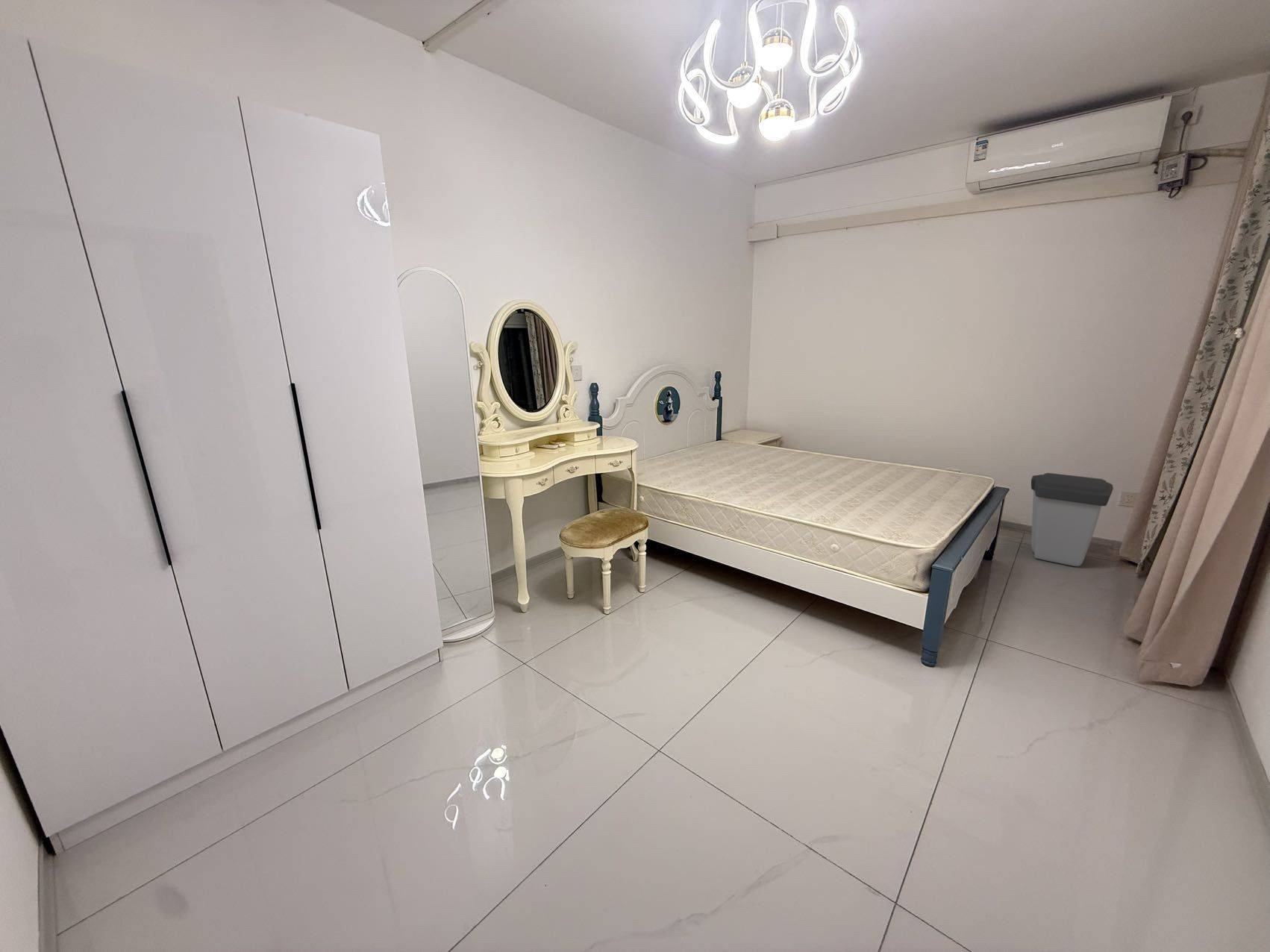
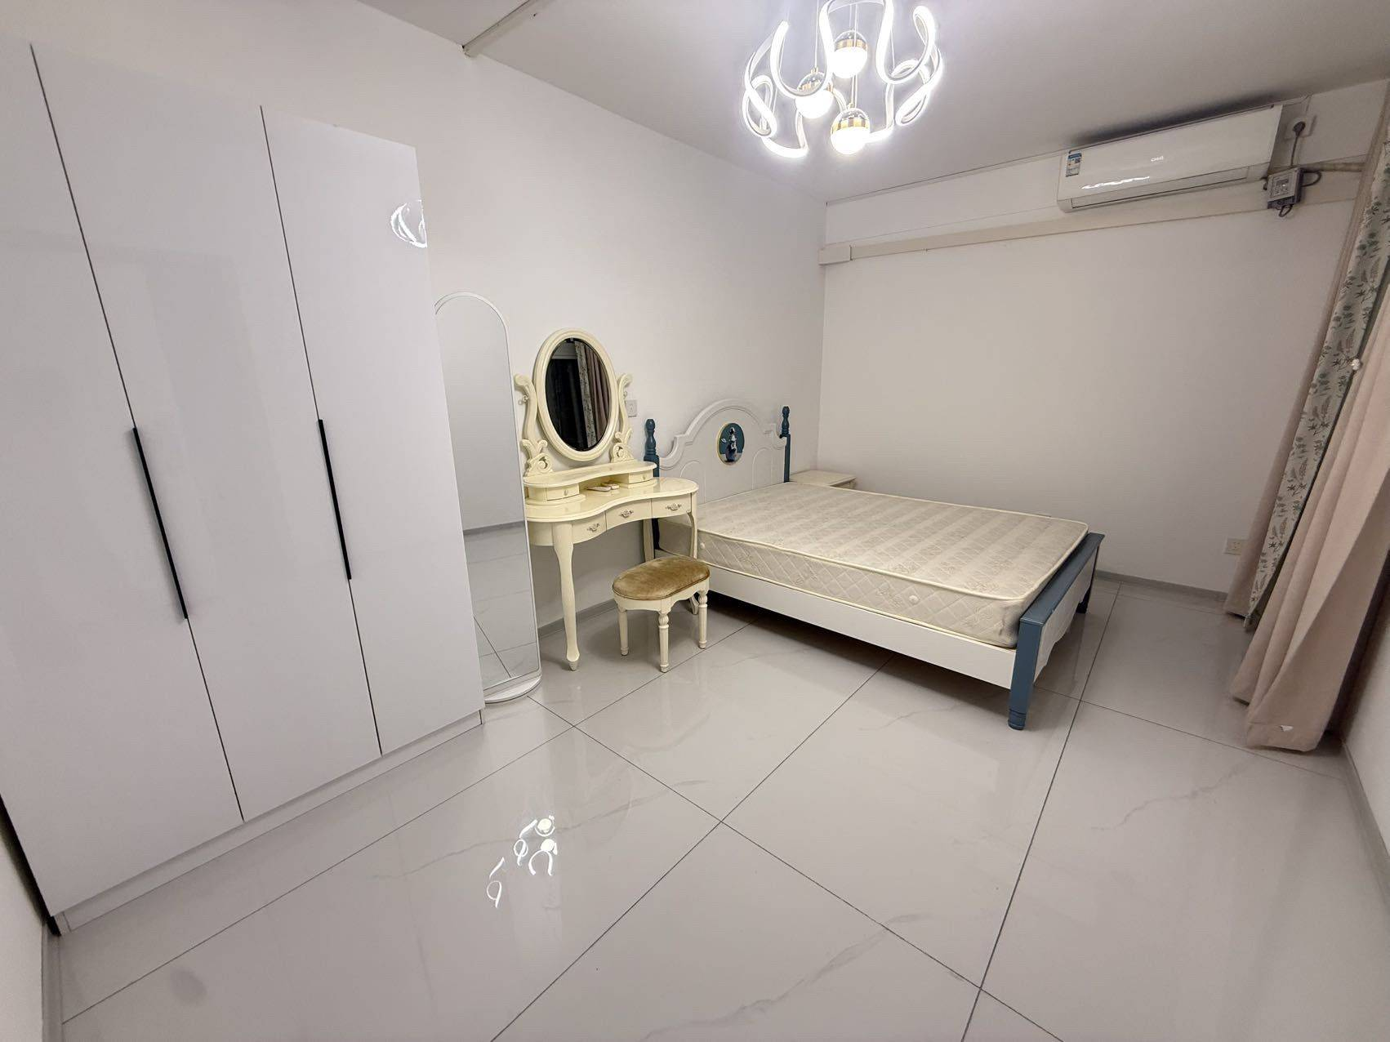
- trash can (1063, 518)
